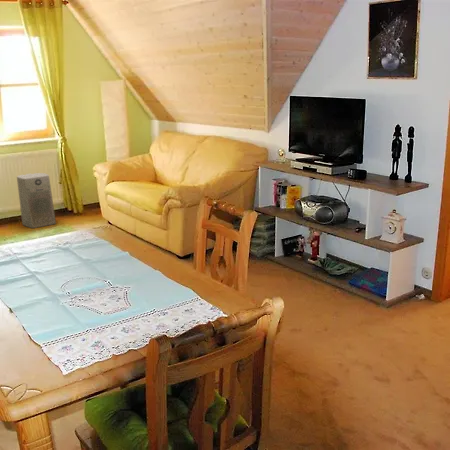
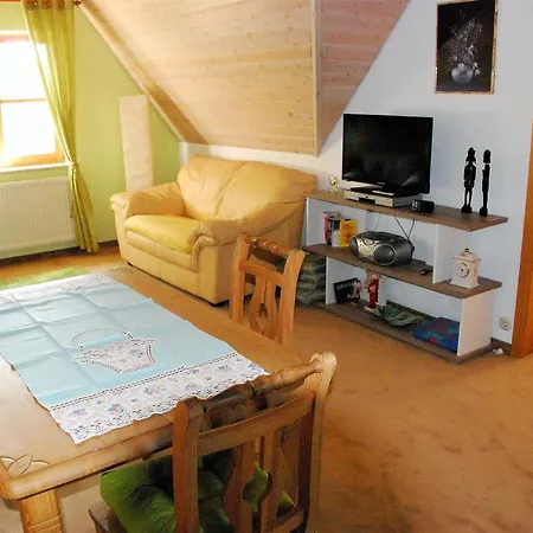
- fan (35, 199)
